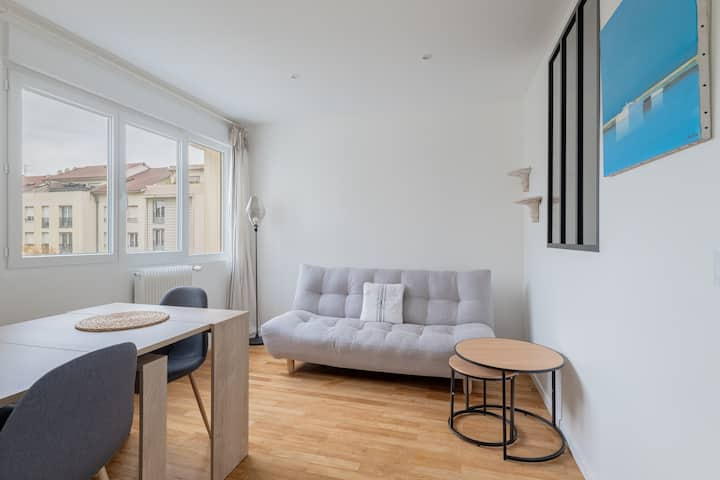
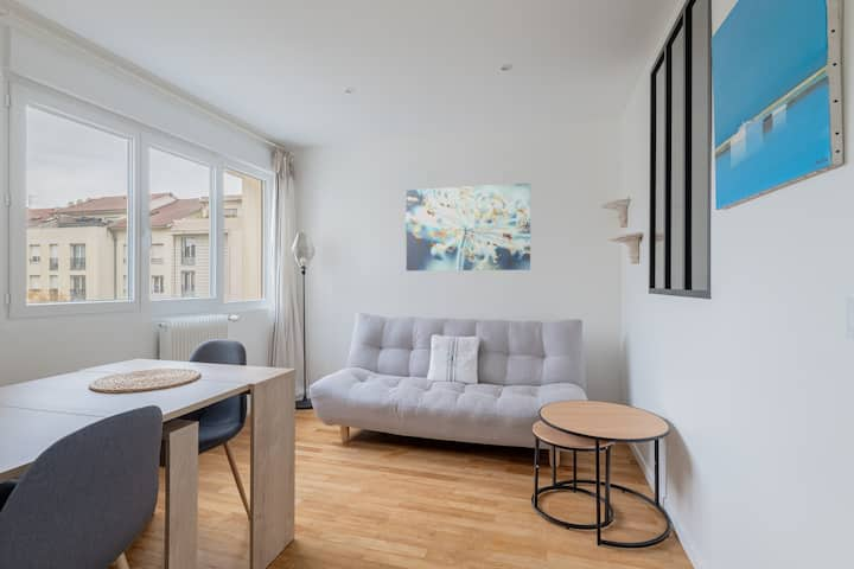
+ wall art (466, 228)
